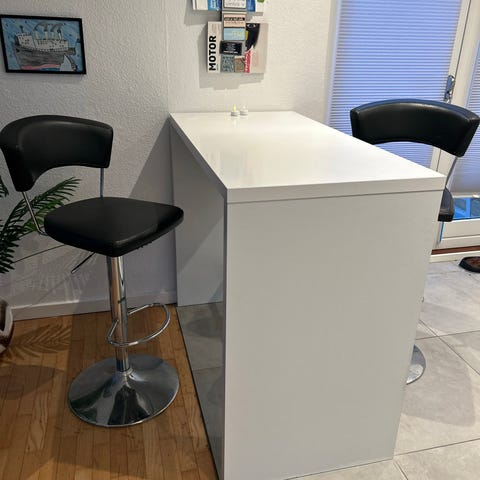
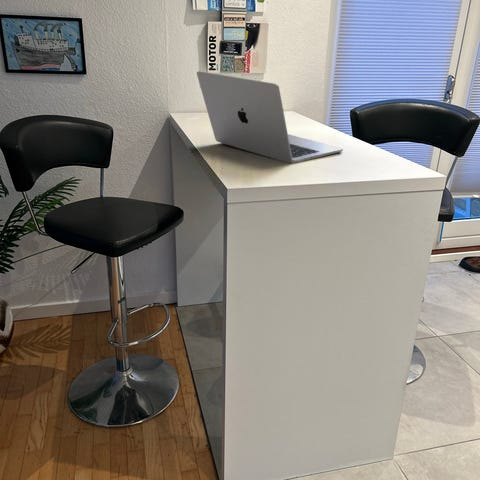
+ laptop (271, 112)
